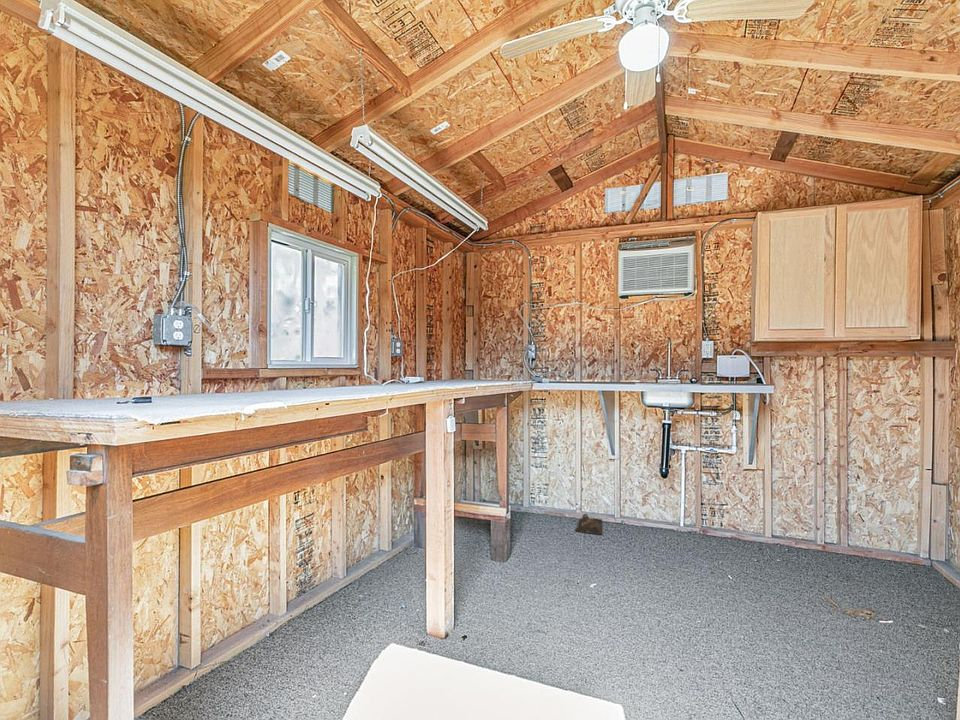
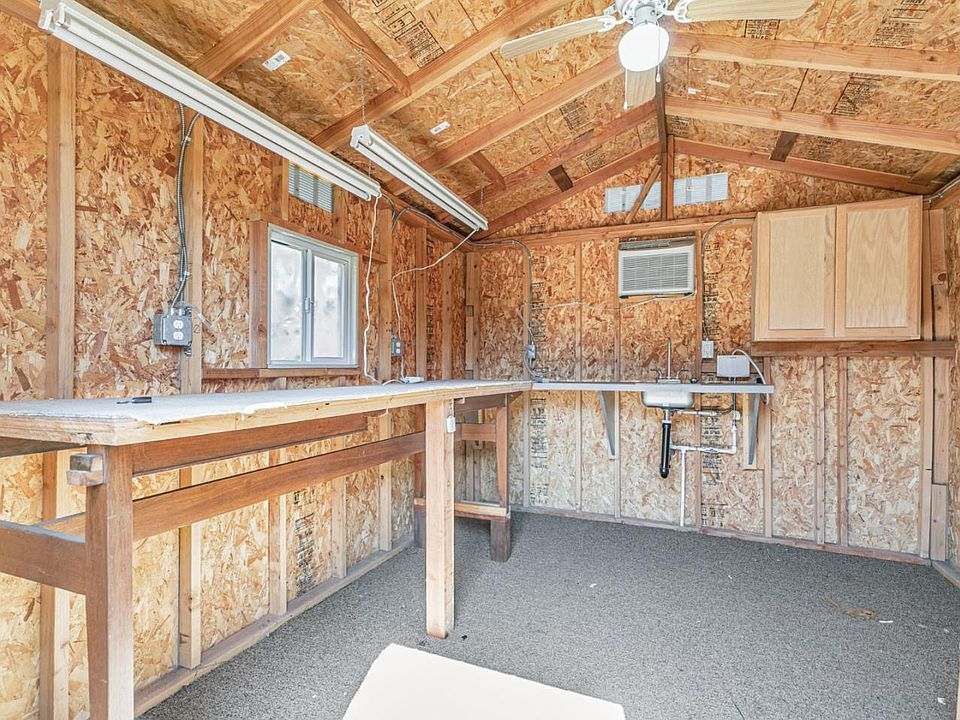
- bag (591, 523)
